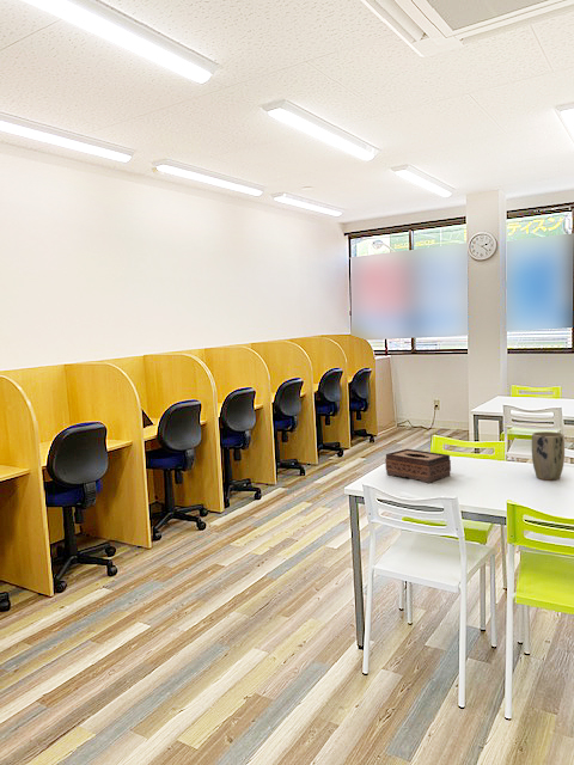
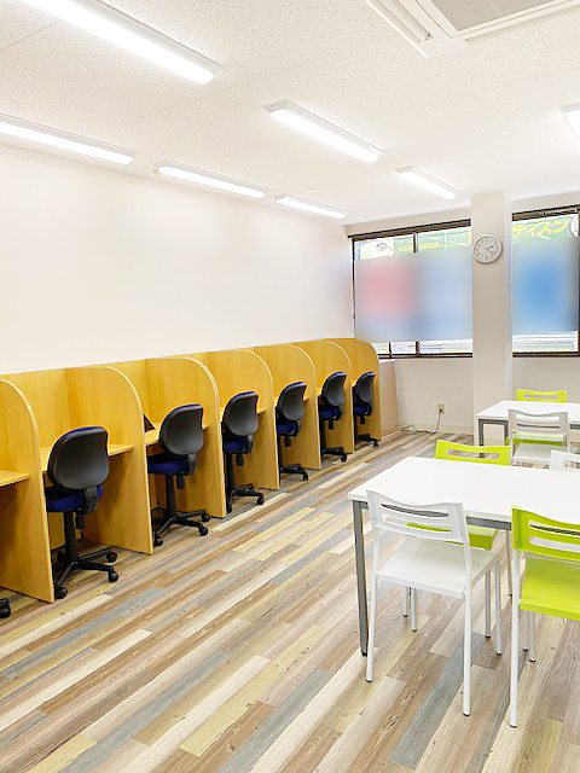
- plant pot (548, 455)
- tissue box (417, 465)
